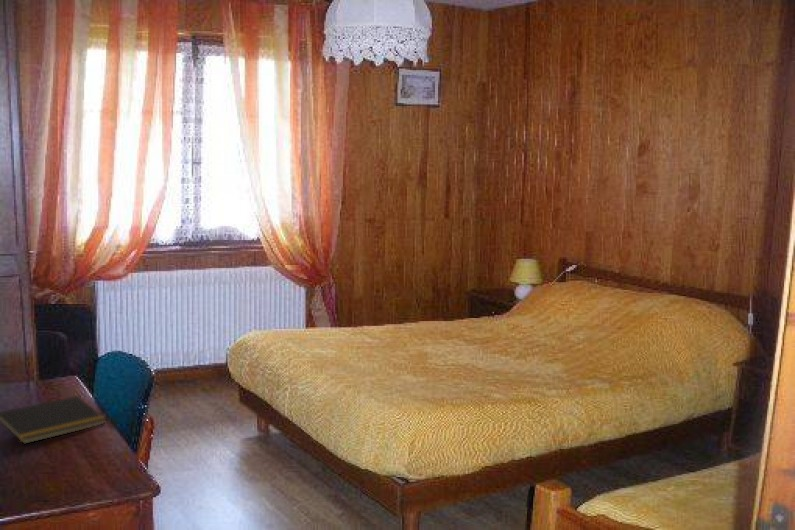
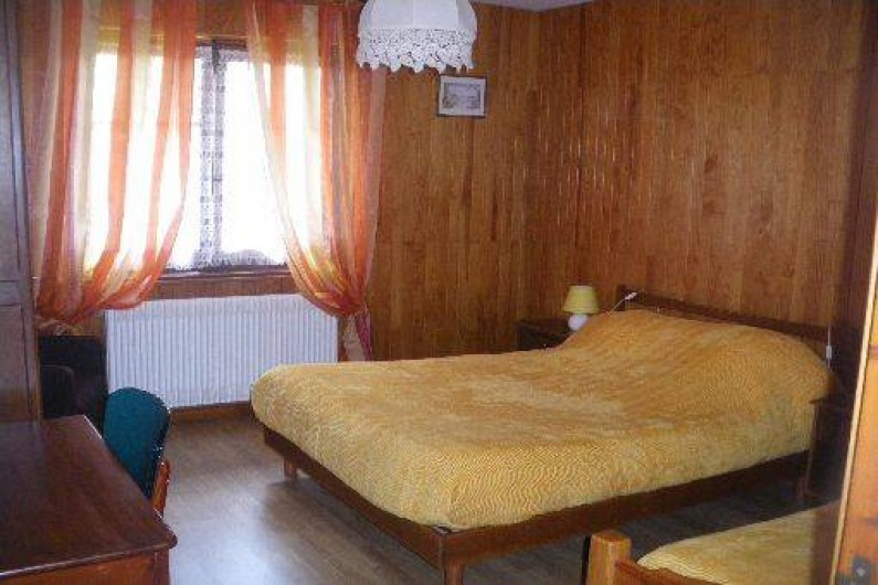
- notepad (52, 418)
